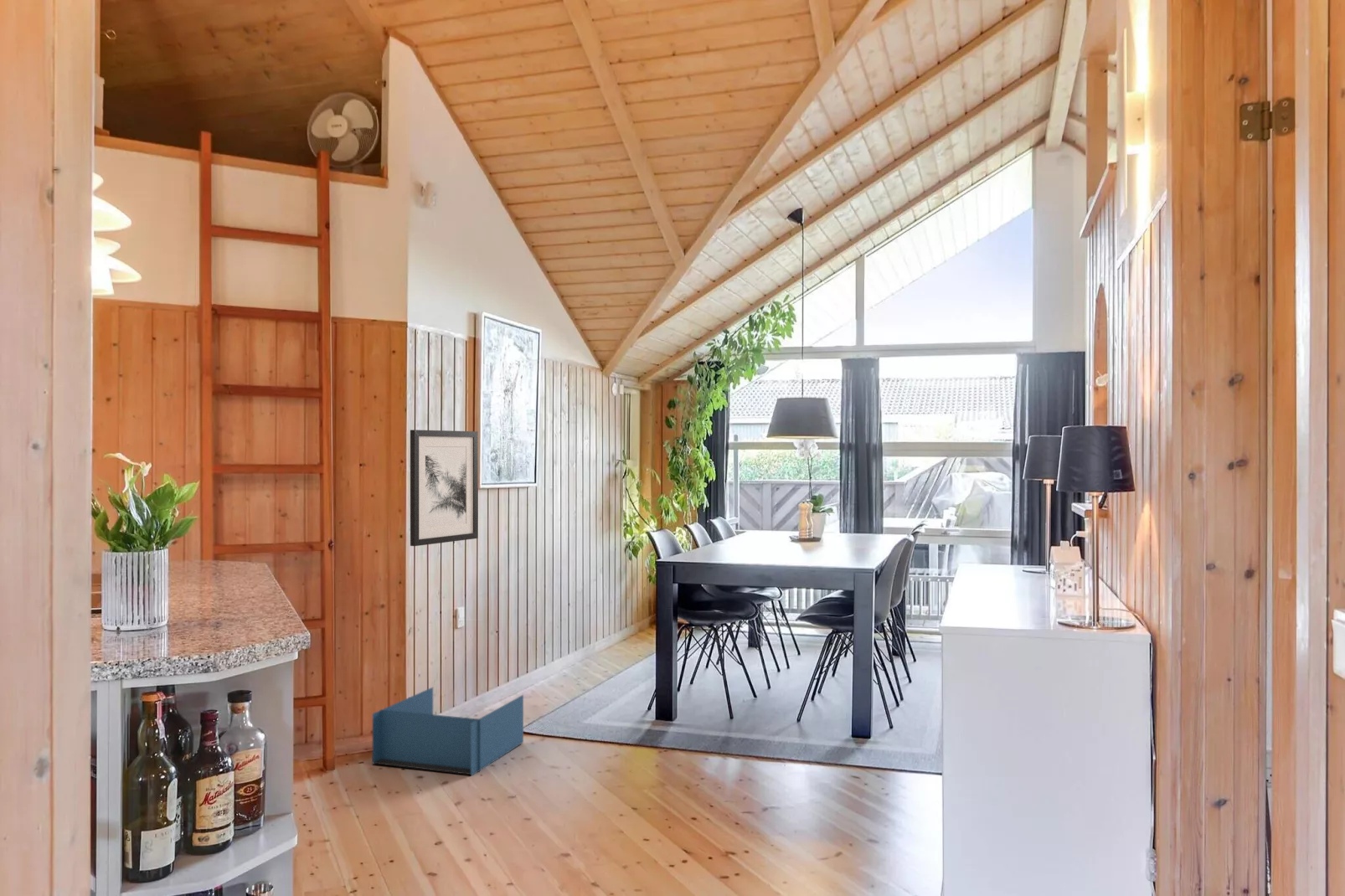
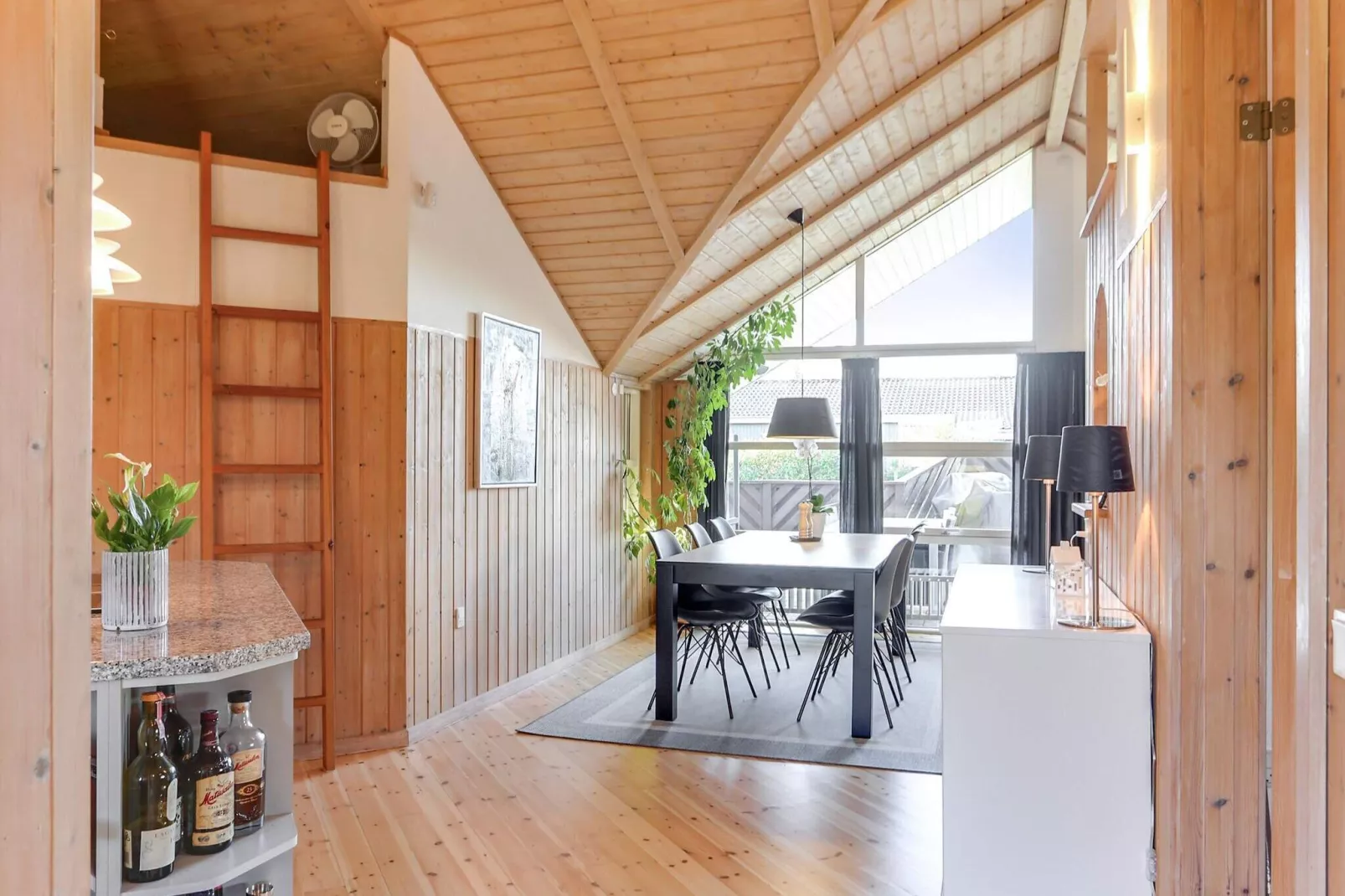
- storage bin (451, 729)
- wall art (445, 486)
